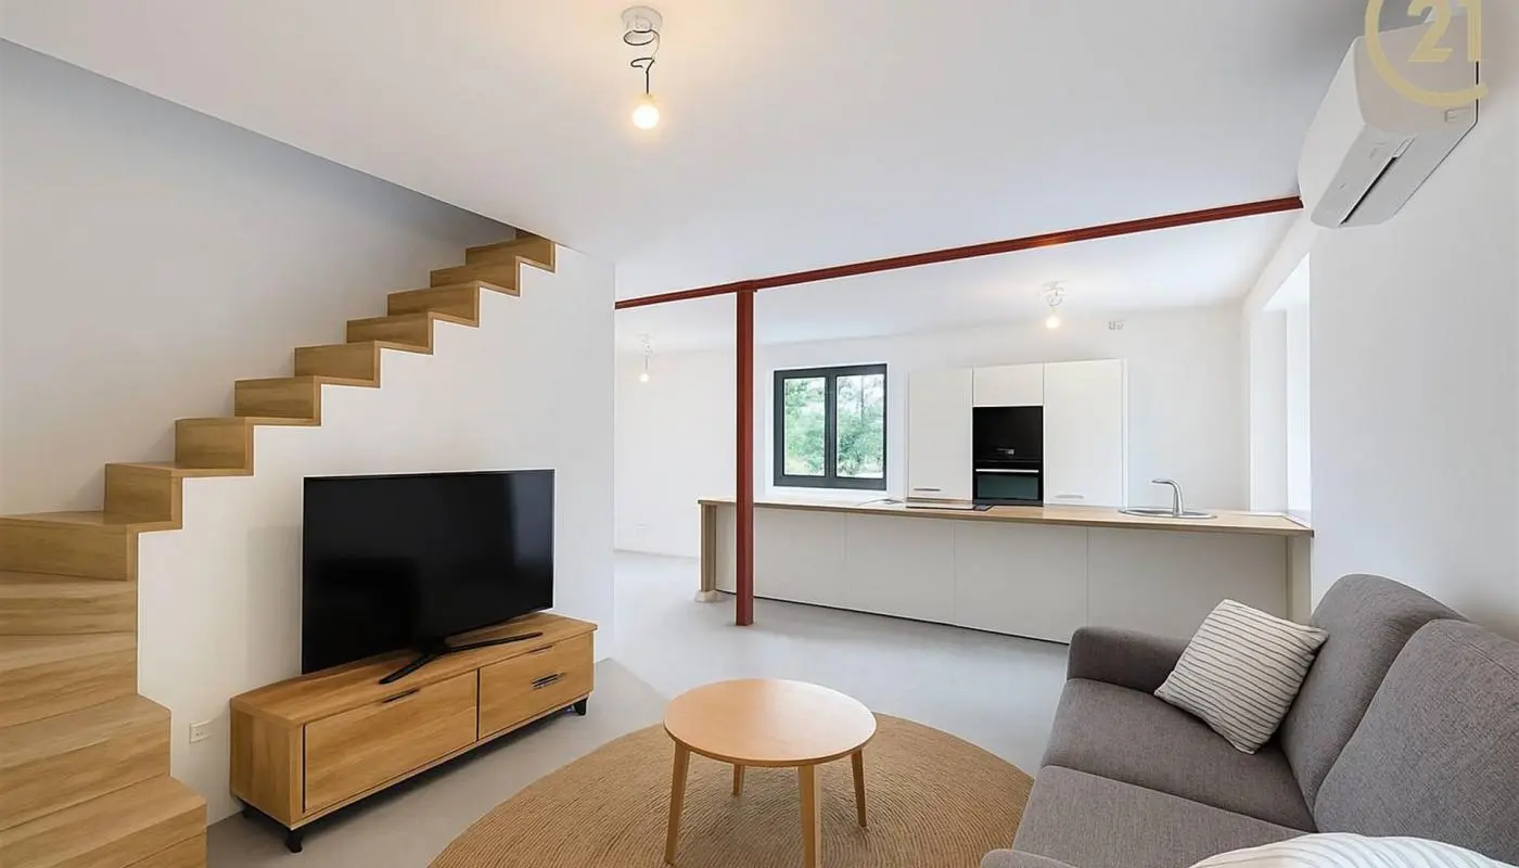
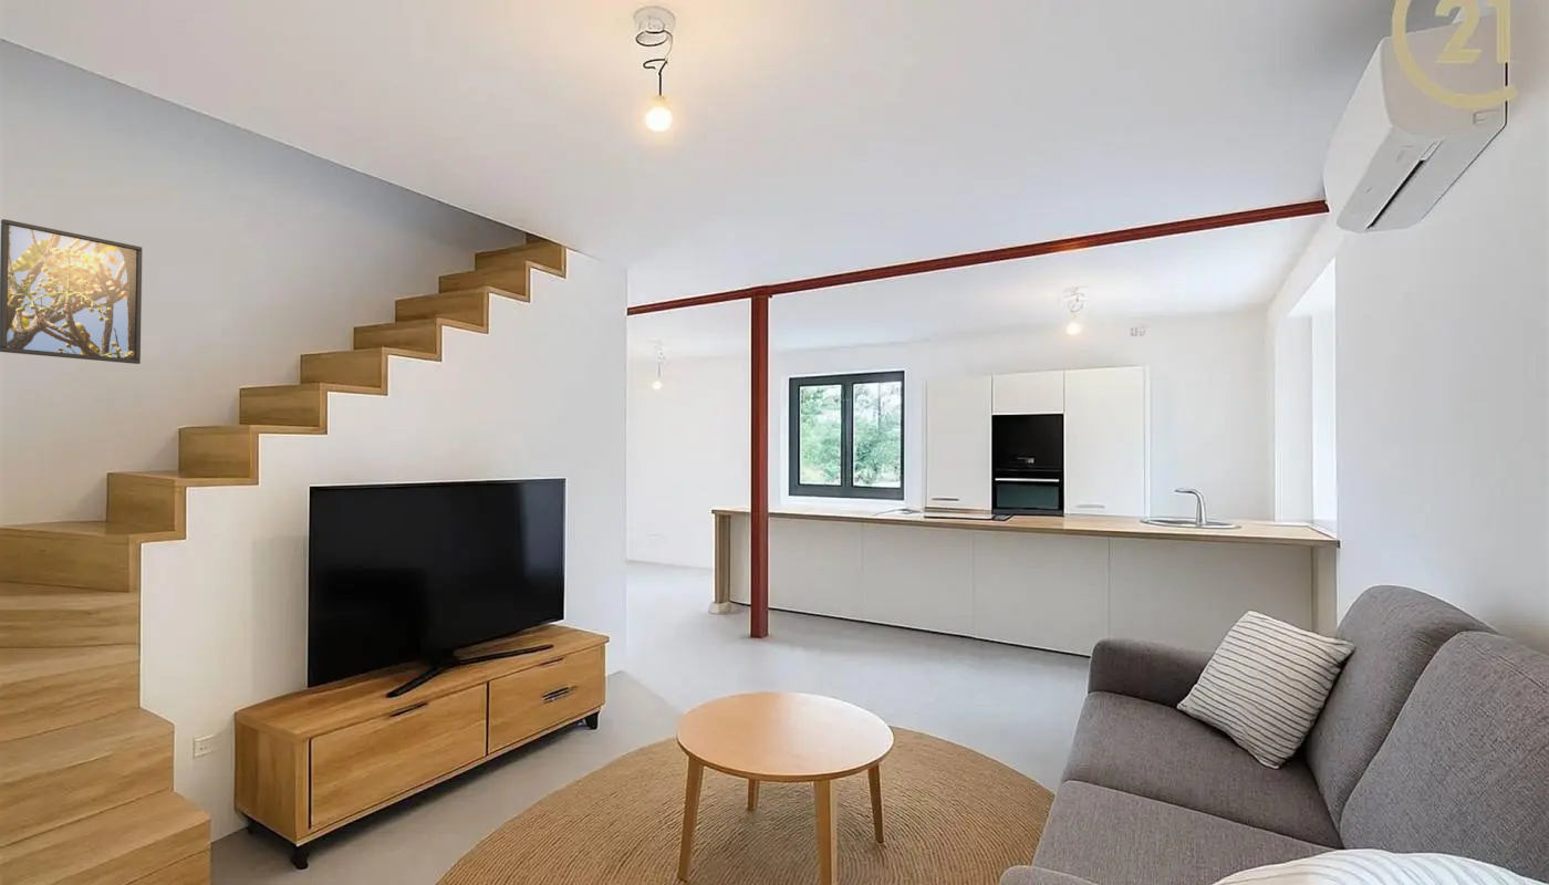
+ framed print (74, 295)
